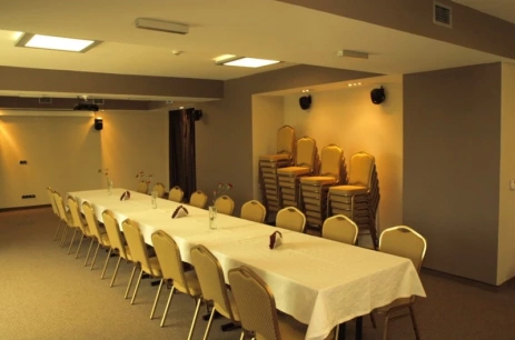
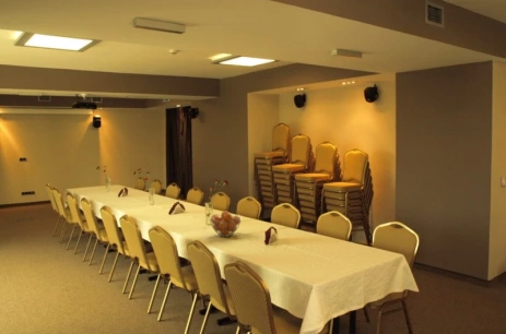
+ fruit basket (225, 223)
